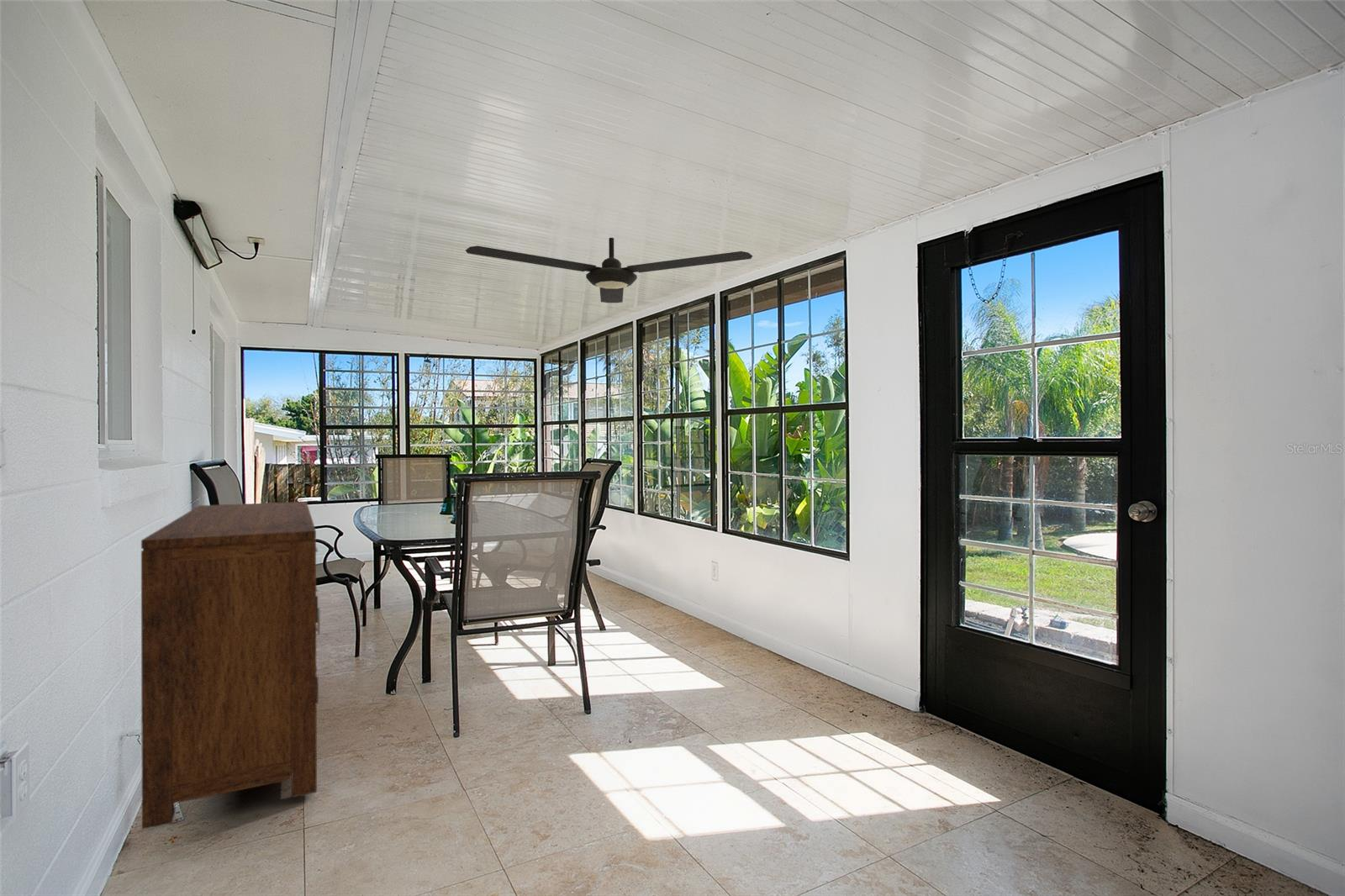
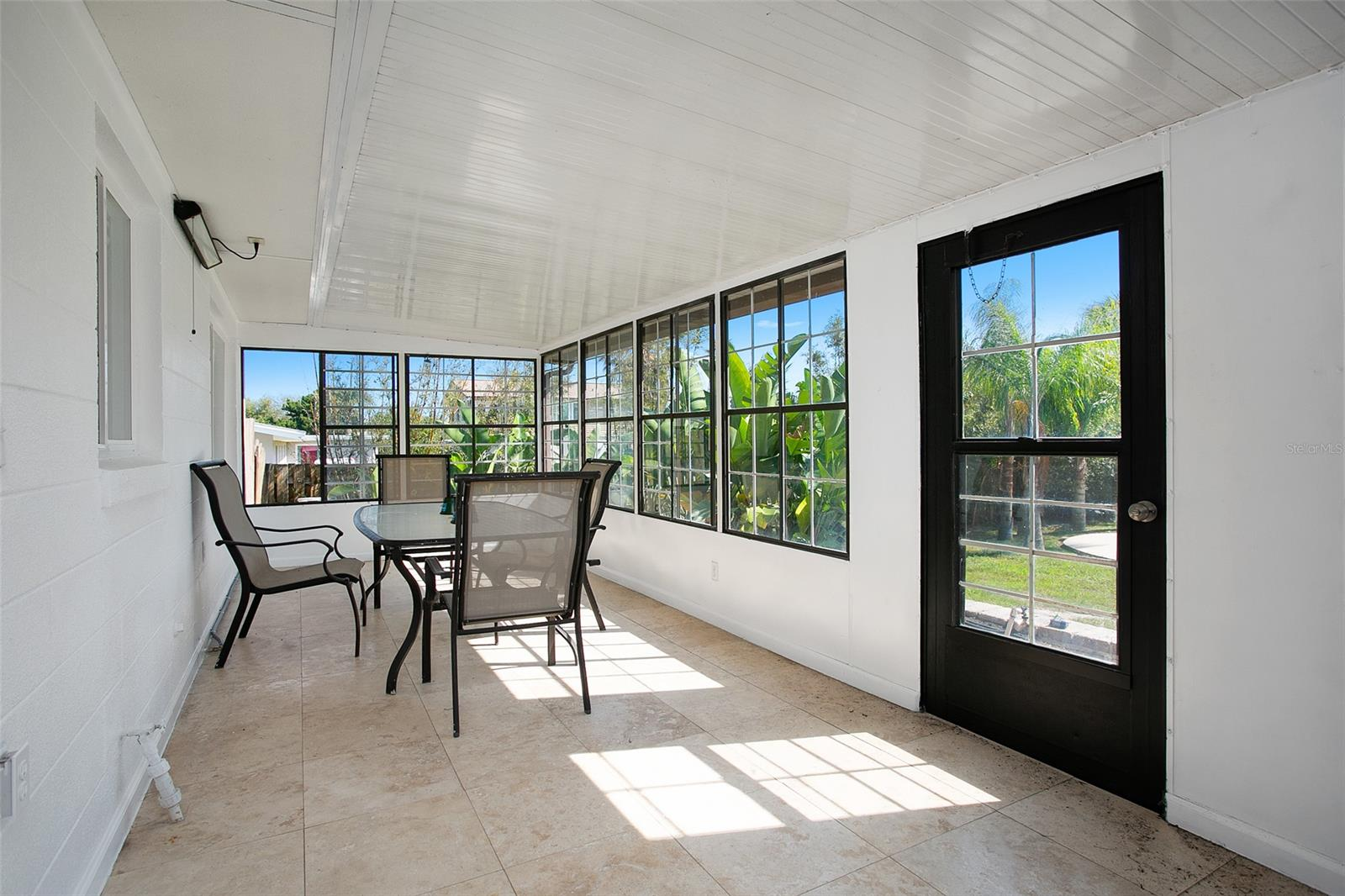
- ceiling fan (611, 270)
- sideboard (250, 622)
